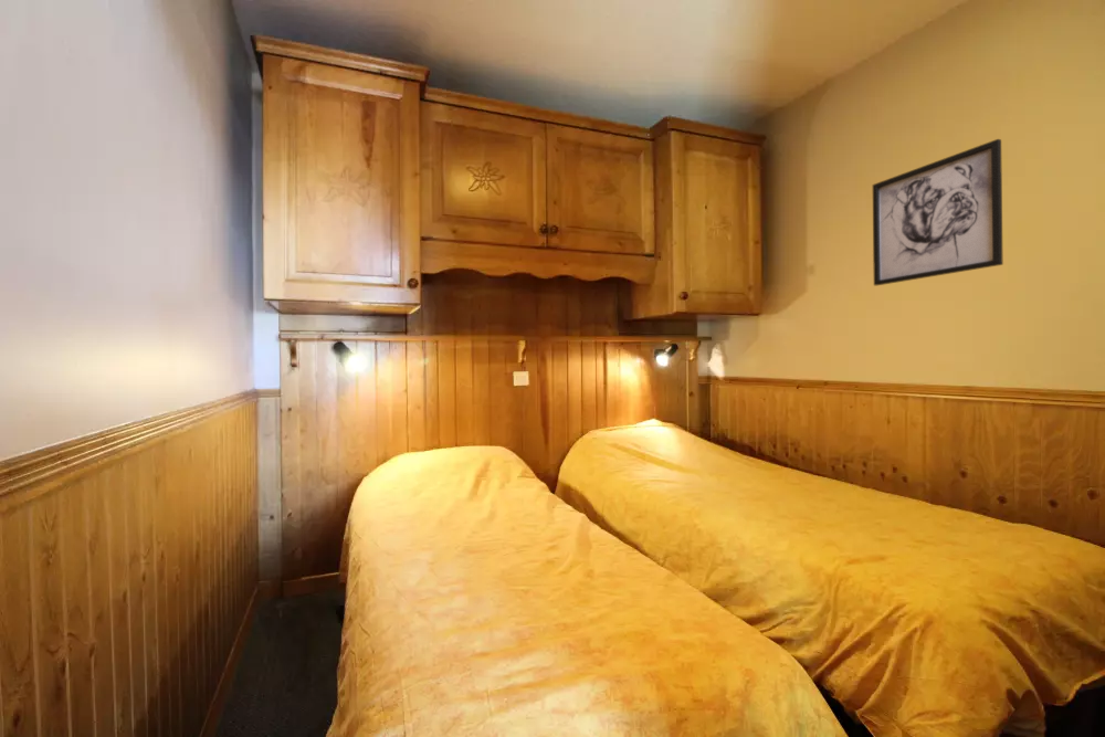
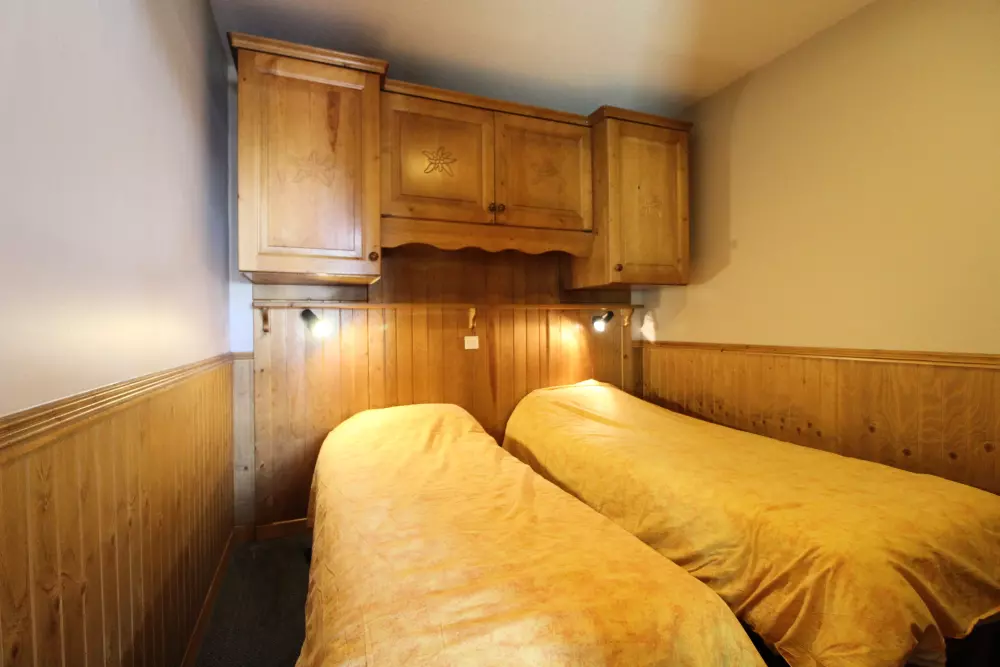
- wall art (930, 220)
